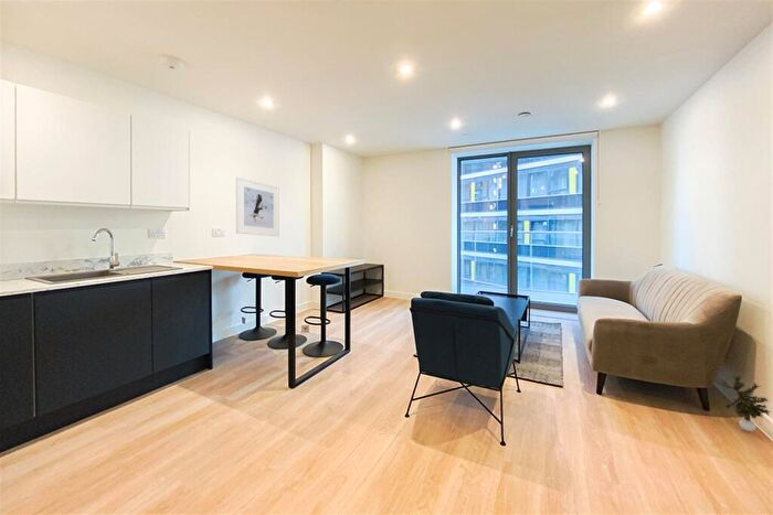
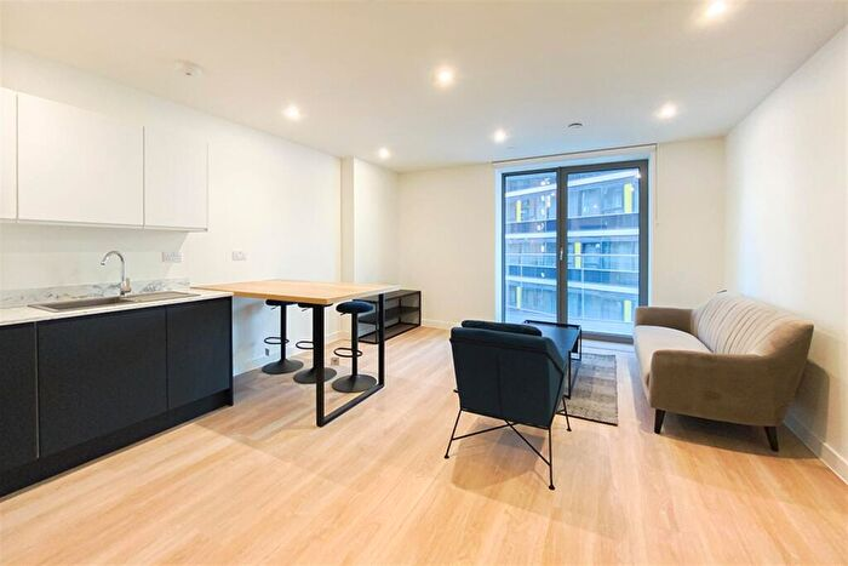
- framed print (258, 208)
- potted plant (740, 401)
